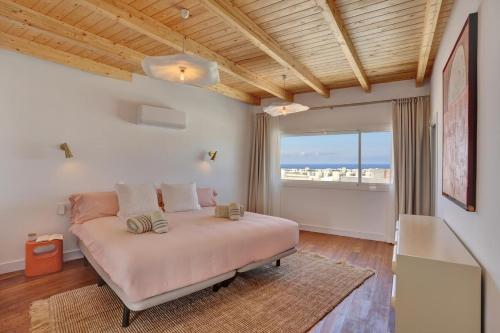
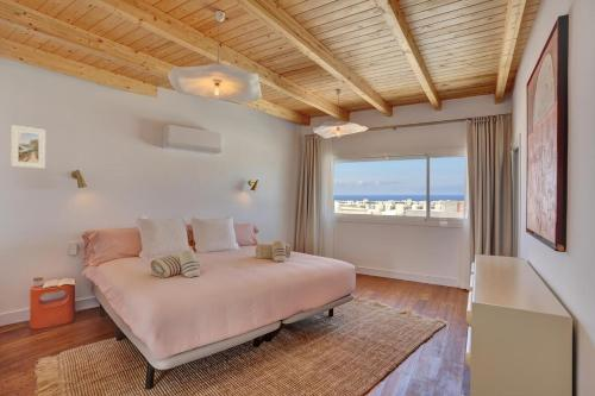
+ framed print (29, 147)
